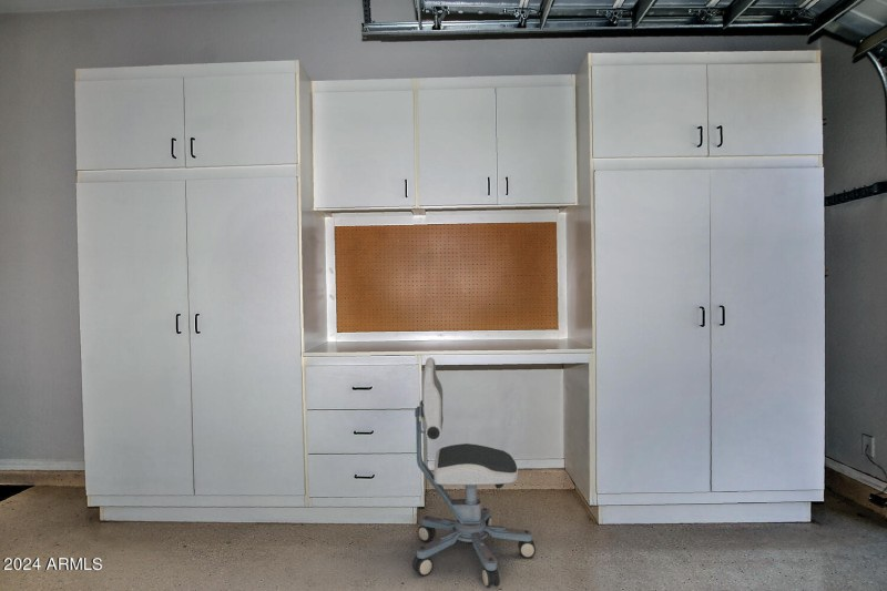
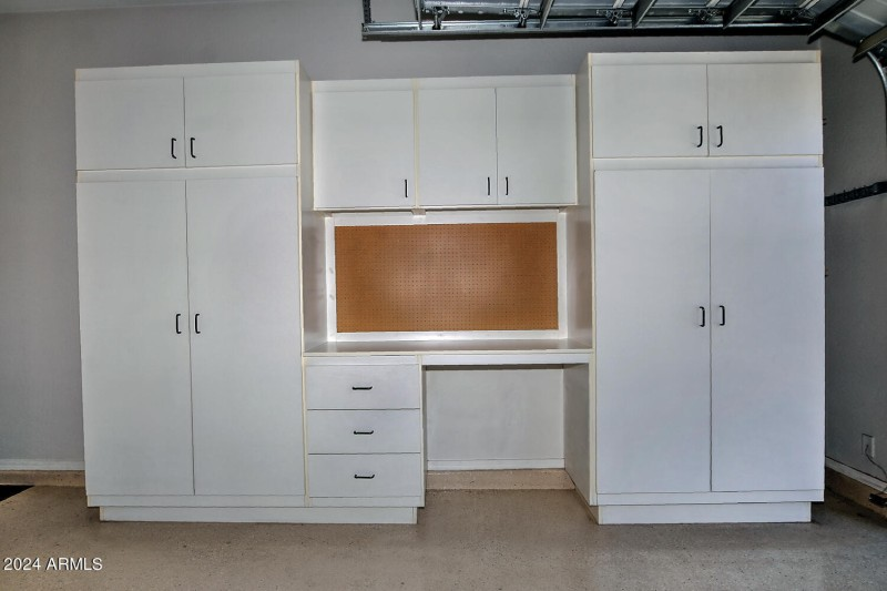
- office chair (473, 457)
